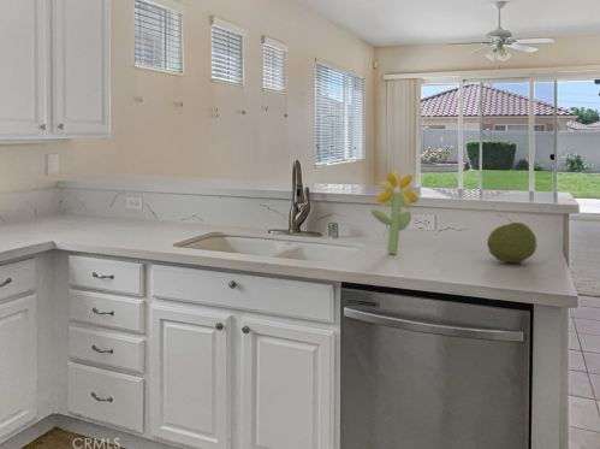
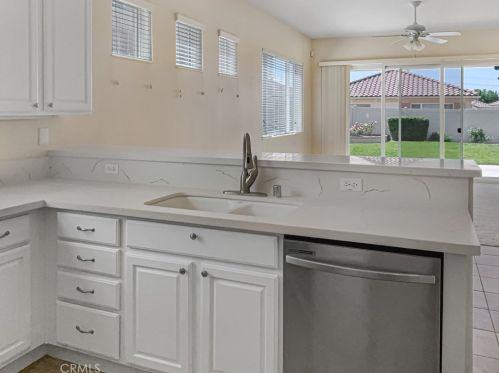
- flower (394, 211)
- fruit (511, 242)
